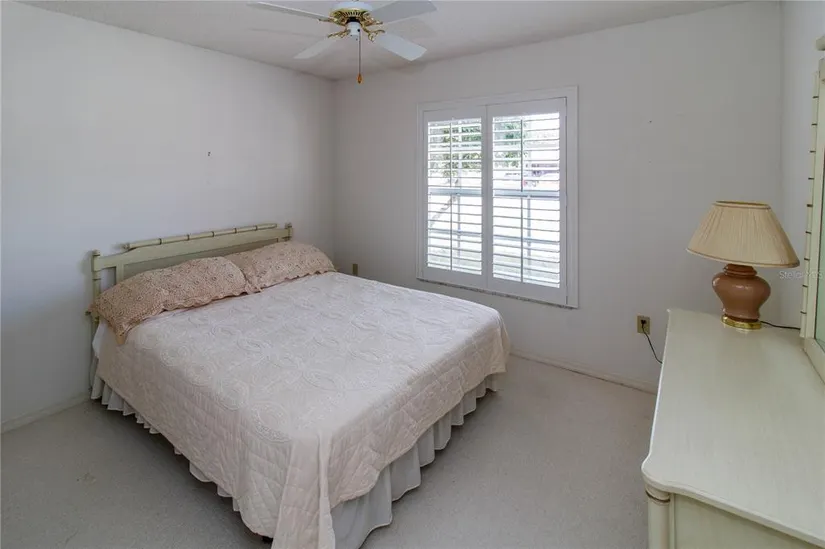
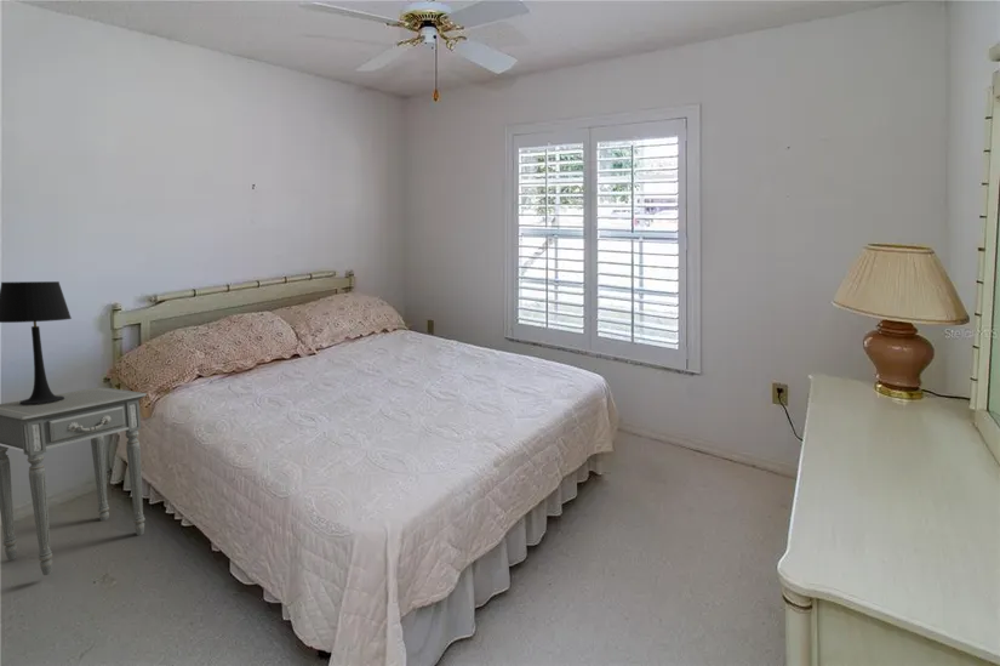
+ side table (95, 474)
+ table lamp (36, 341)
